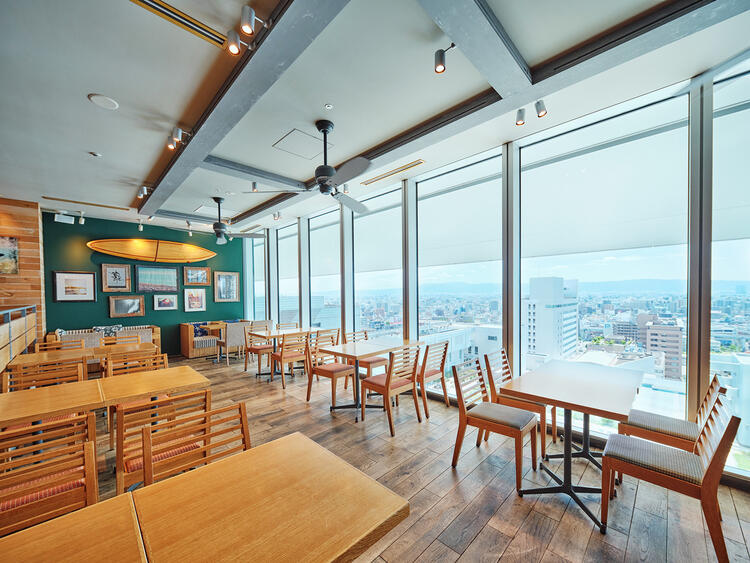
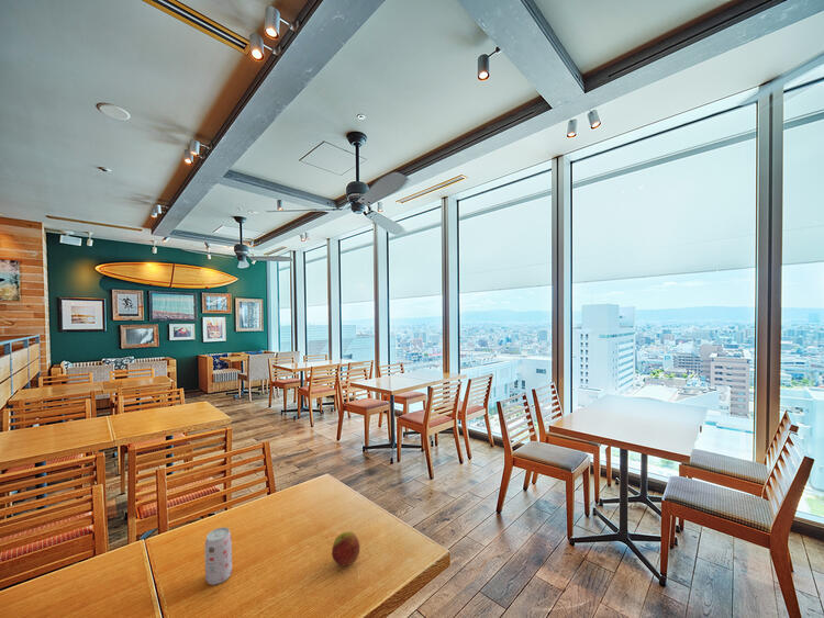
+ beverage can (219, 554)
+ apple (346, 548)
